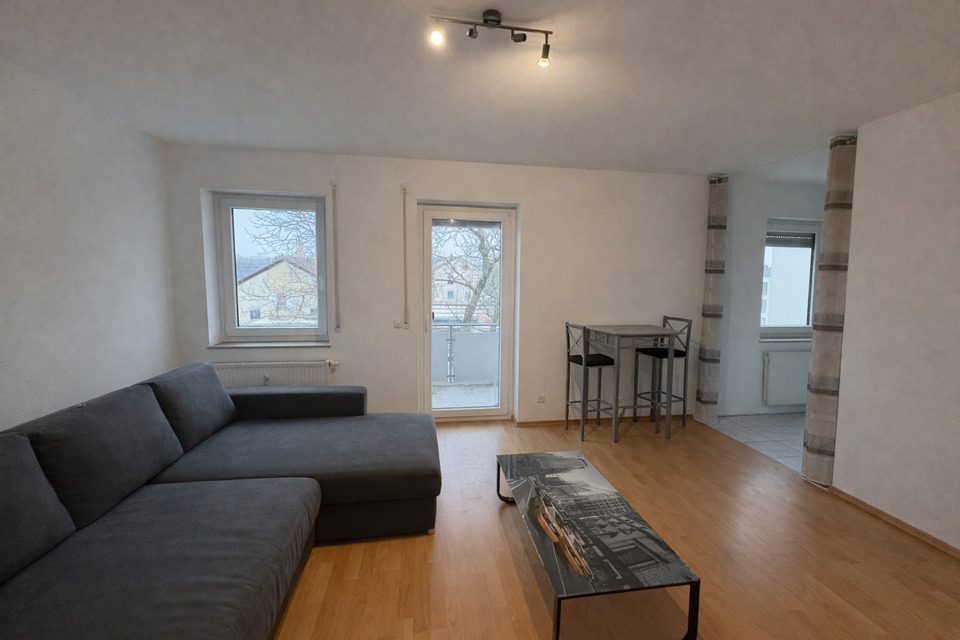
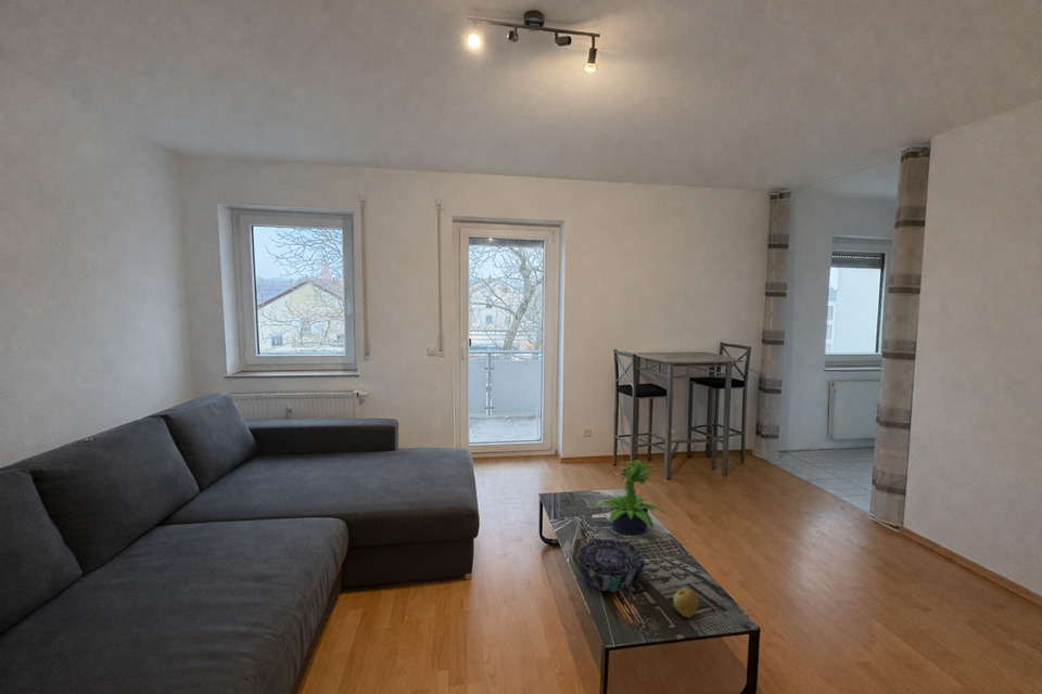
+ decorative bowl (610, 566)
+ potted plant (628, 492)
+ apple (685, 602)
